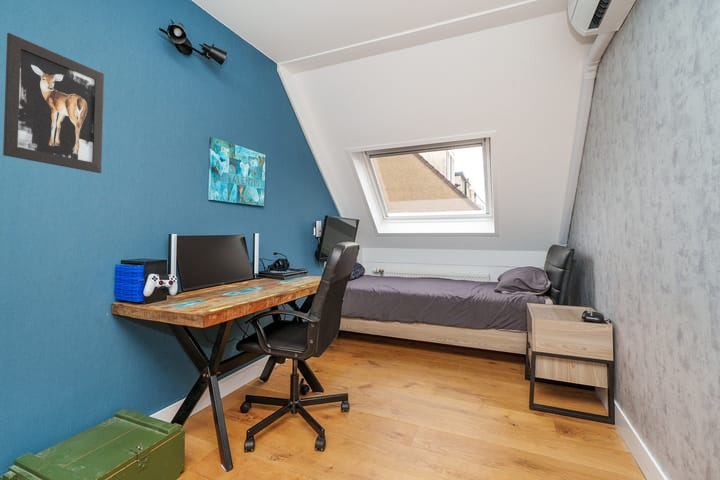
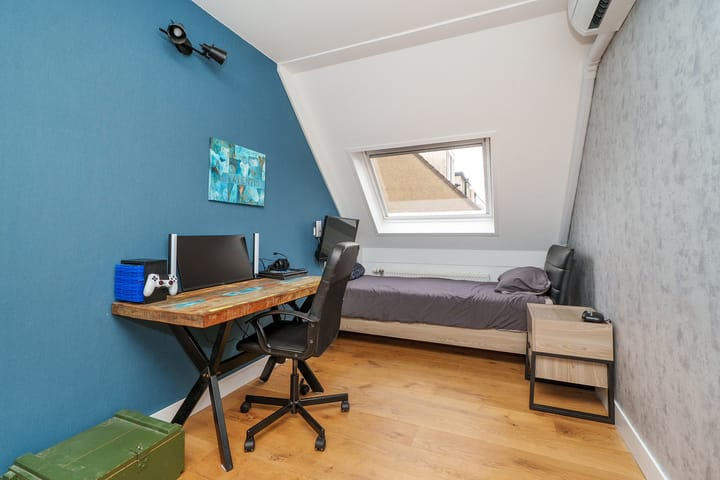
- wall art (59, 110)
